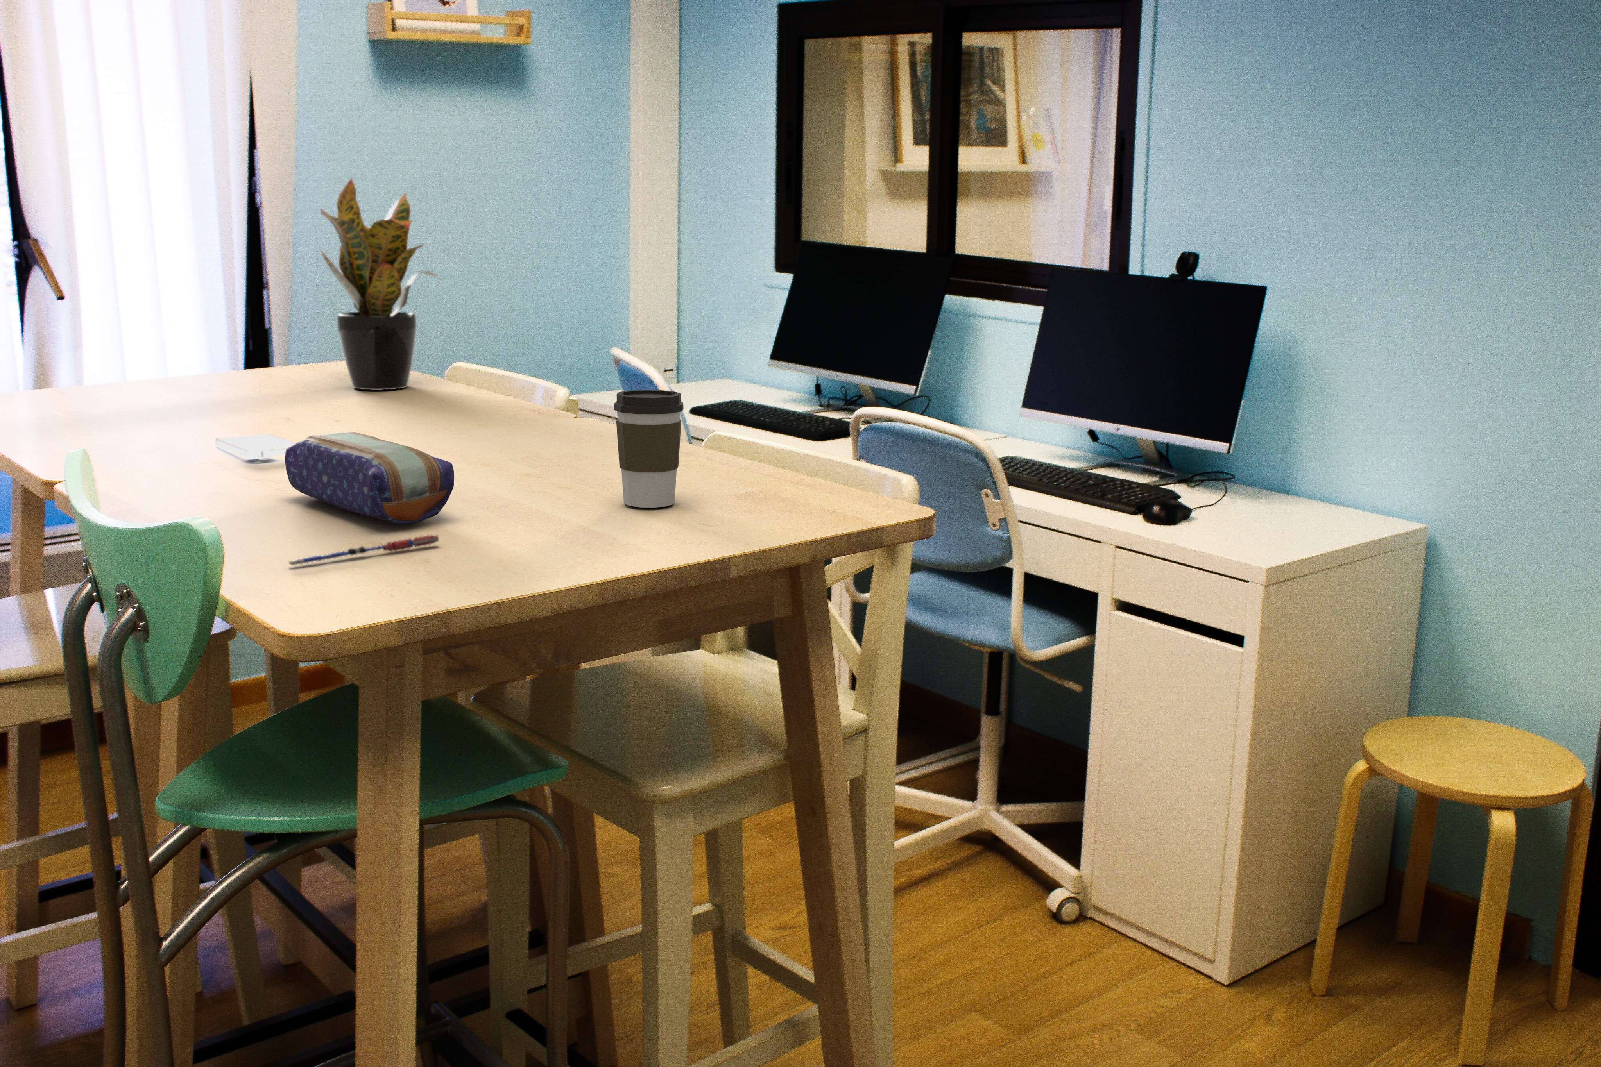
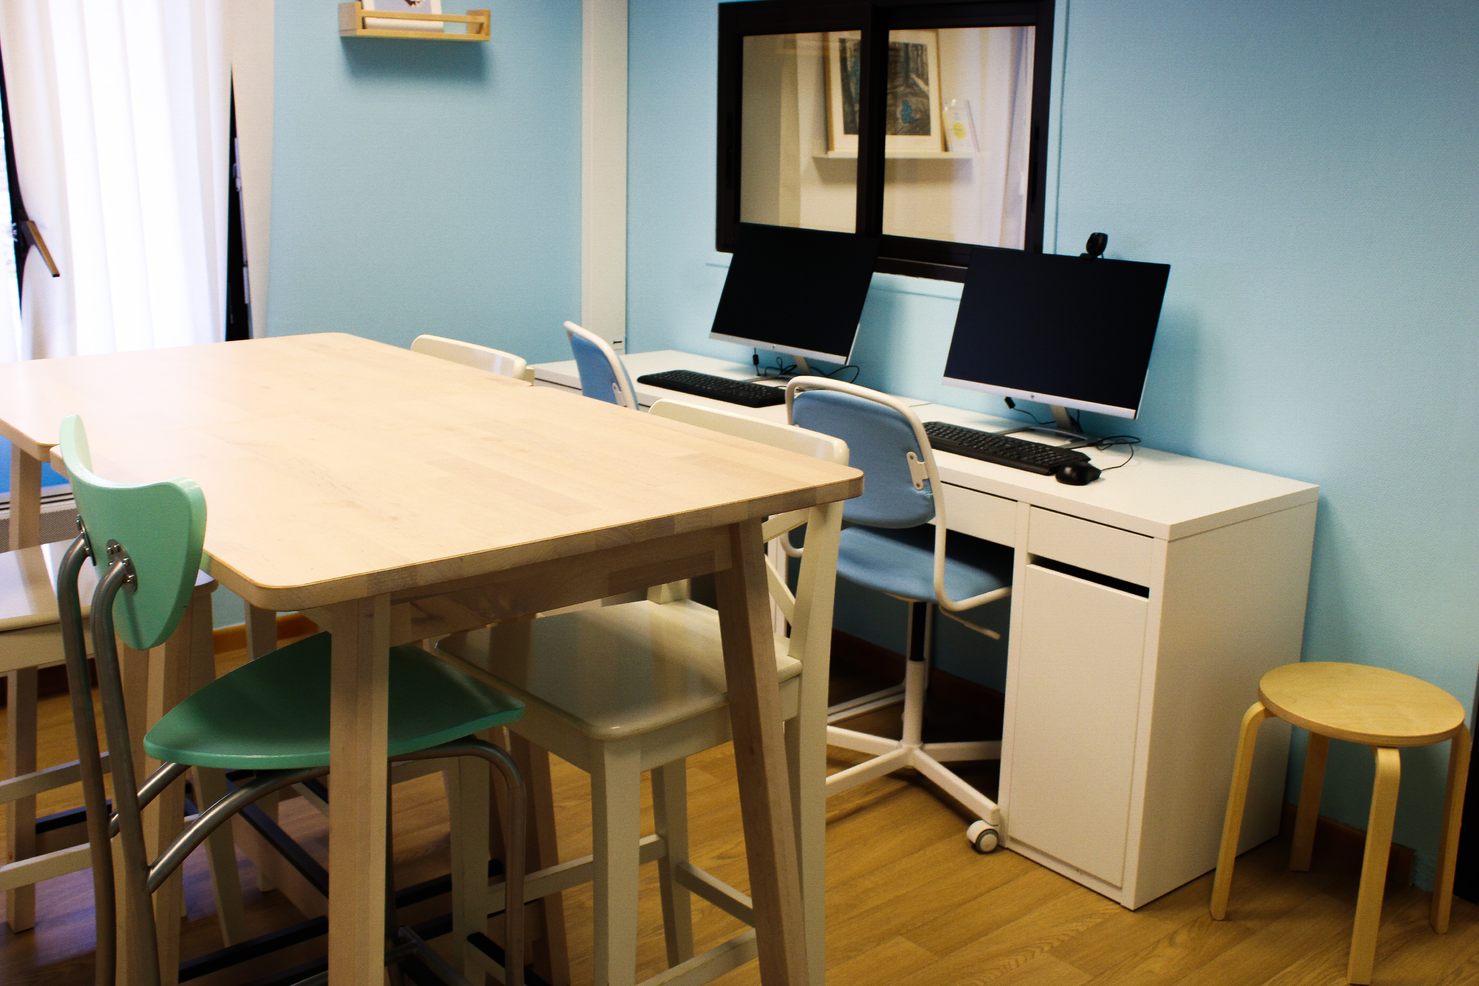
- pen (366, 549)
- potted plant (379, 281)
- pencil case (367, 474)
- smartphone (260, 445)
- coffee cup (649, 449)
